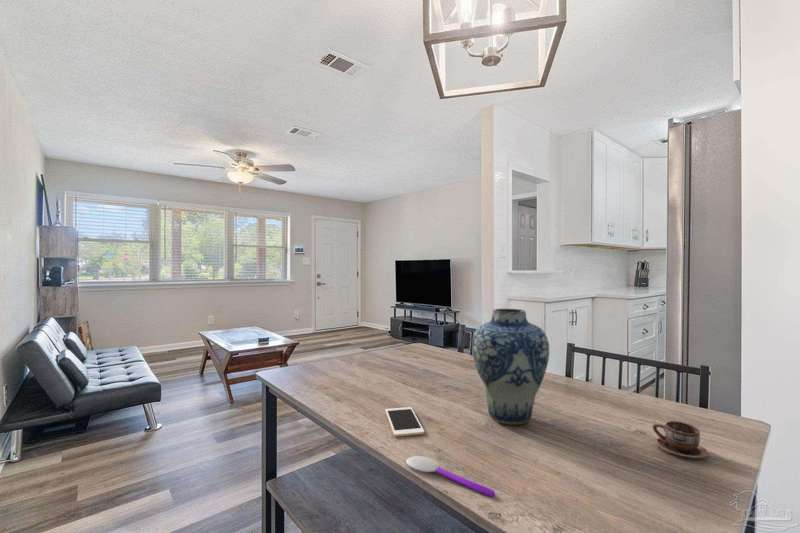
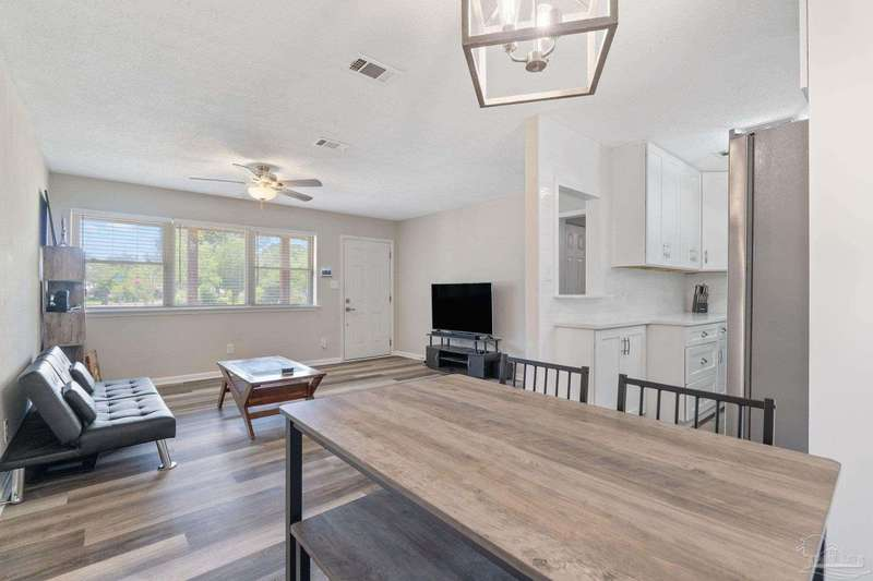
- cup (679, 437)
- cell phone (403, 420)
- vase (509, 364)
- spoon (447, 473)
